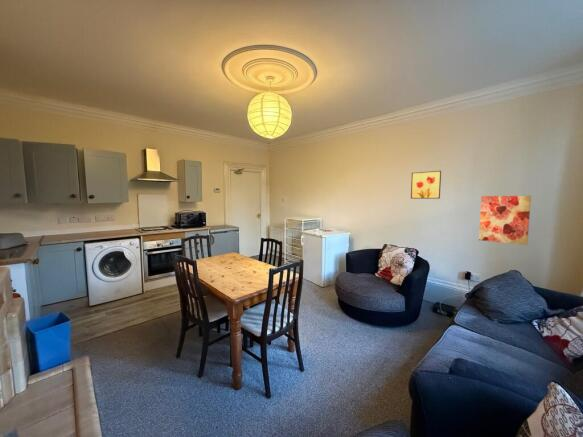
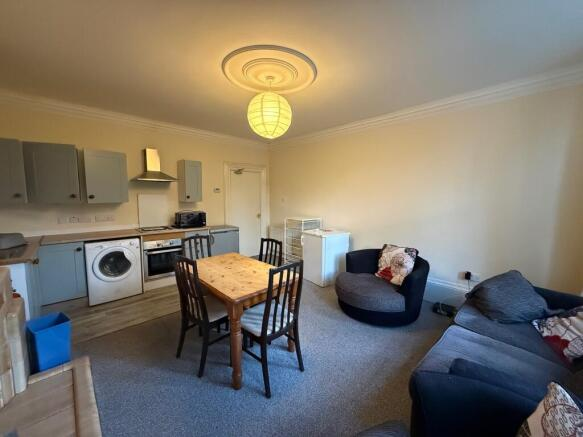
- wall art (425, 185)
- wall art (503, 219)
